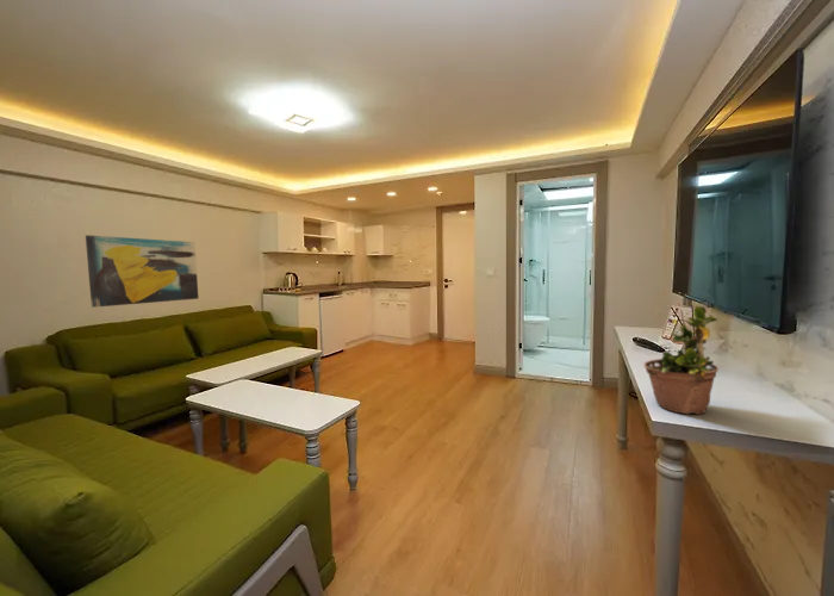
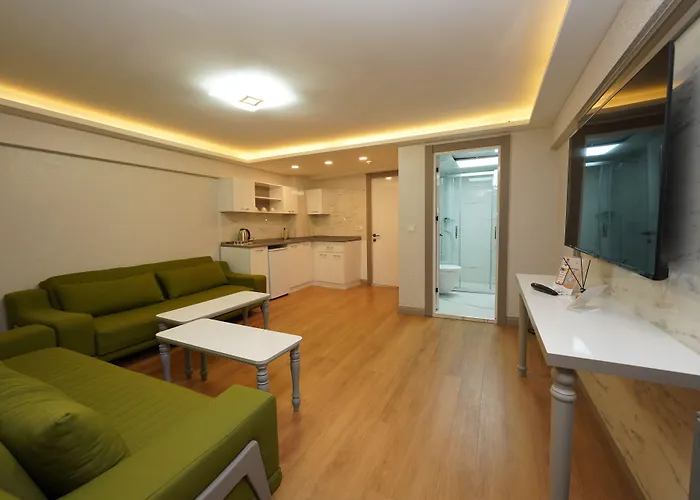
- potted plant (679, 350)
- wall art (148, 271)
